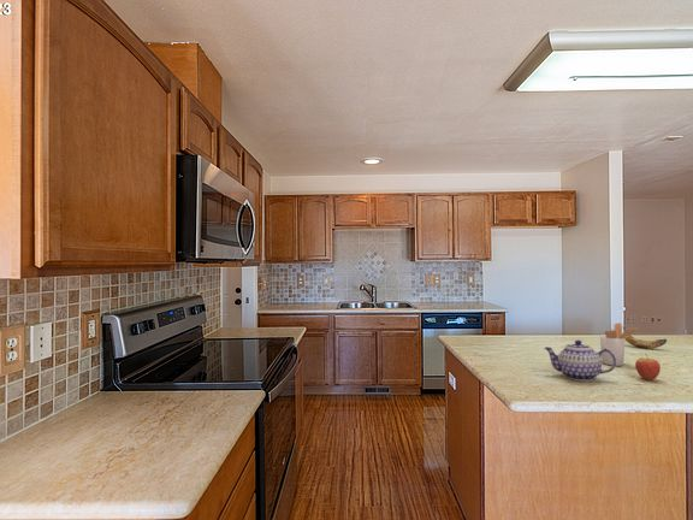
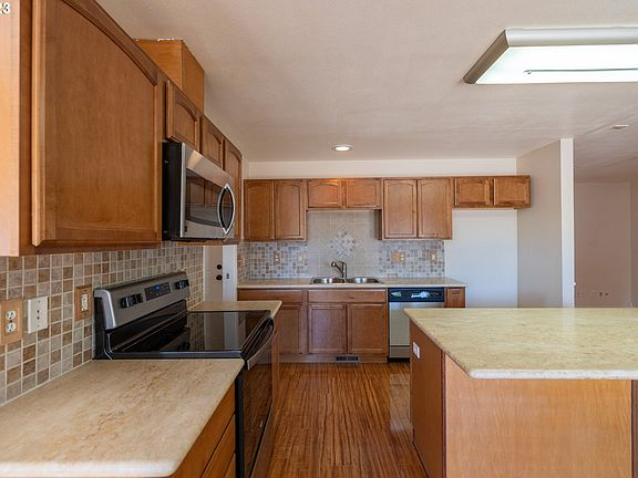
- fruit (647, 366)
- teapot (579, 359)
- banana (644, 341)
- utensil holder (618, 344)
